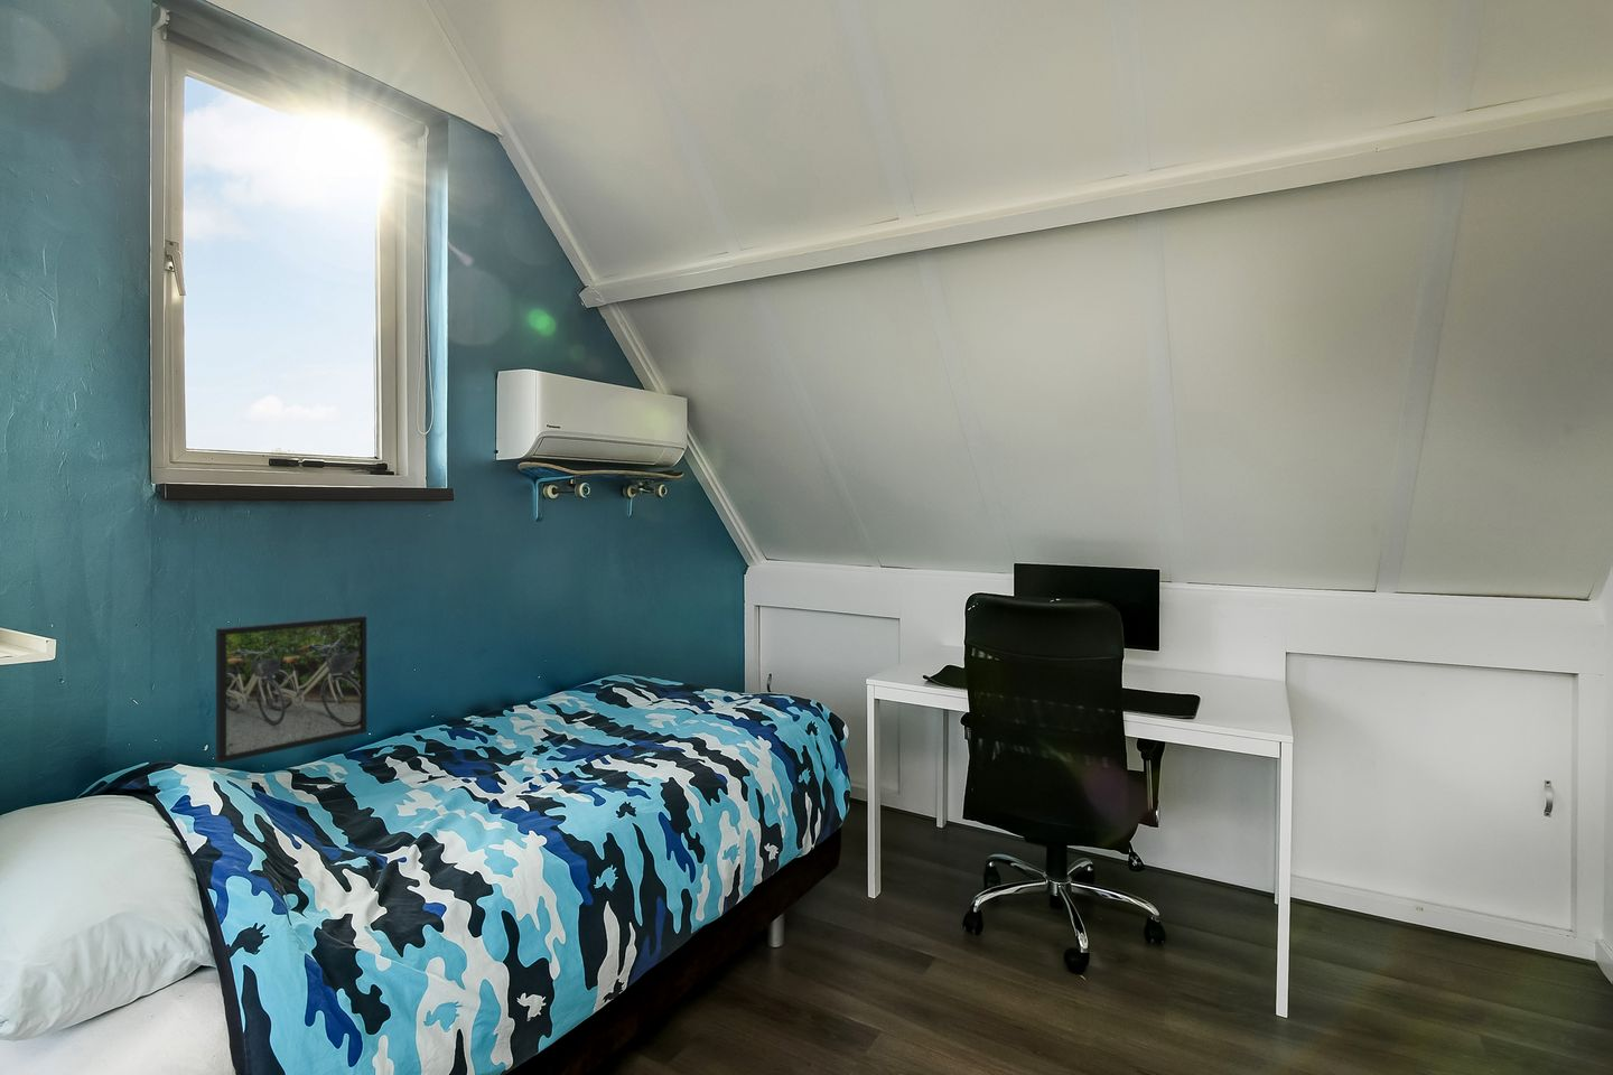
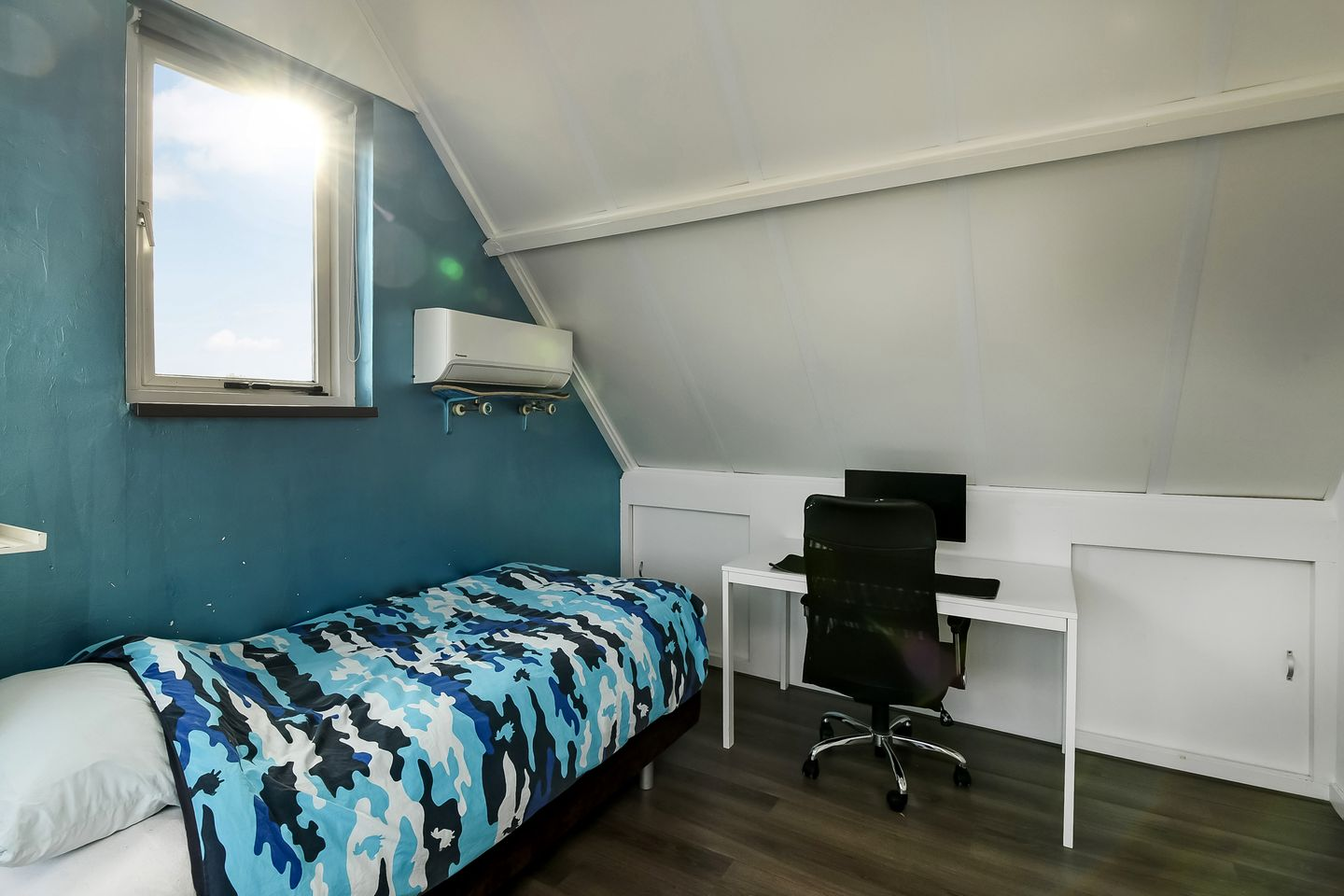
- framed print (295, 683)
